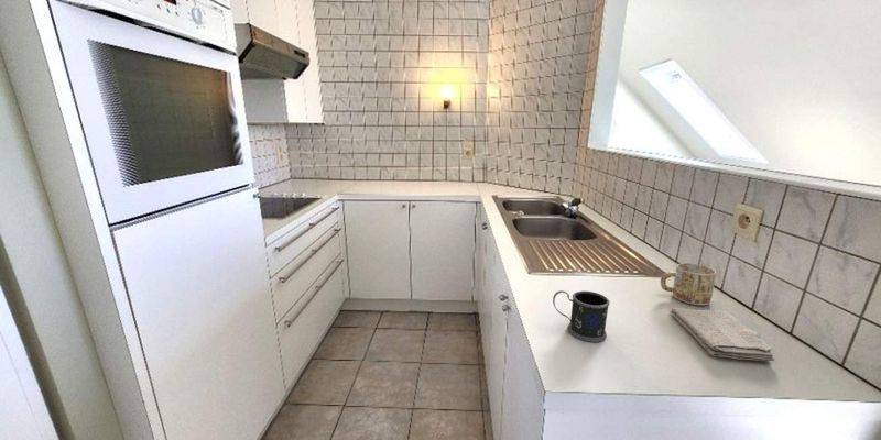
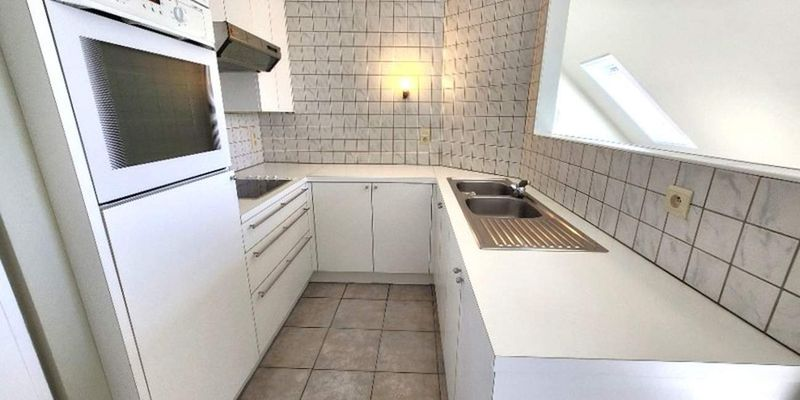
- mug (579, 311)
- washcloth (717, 330)
- mug (686, 283)
